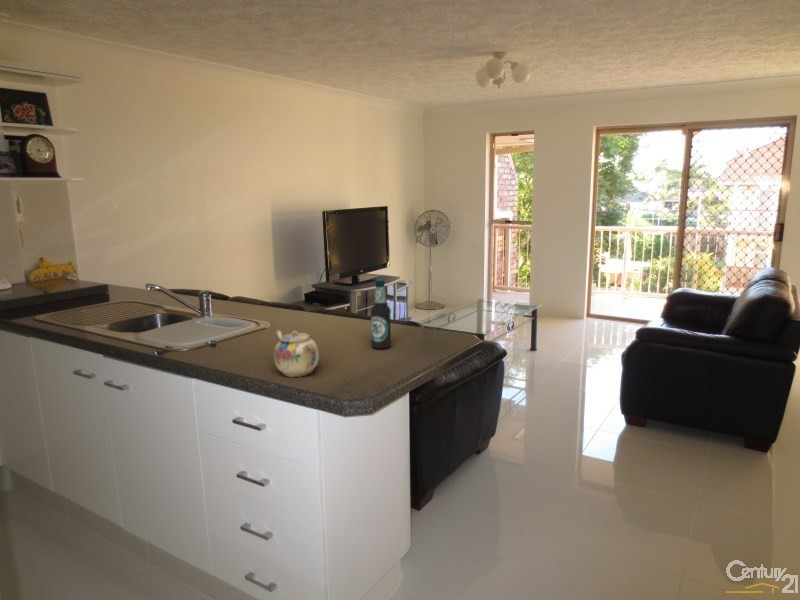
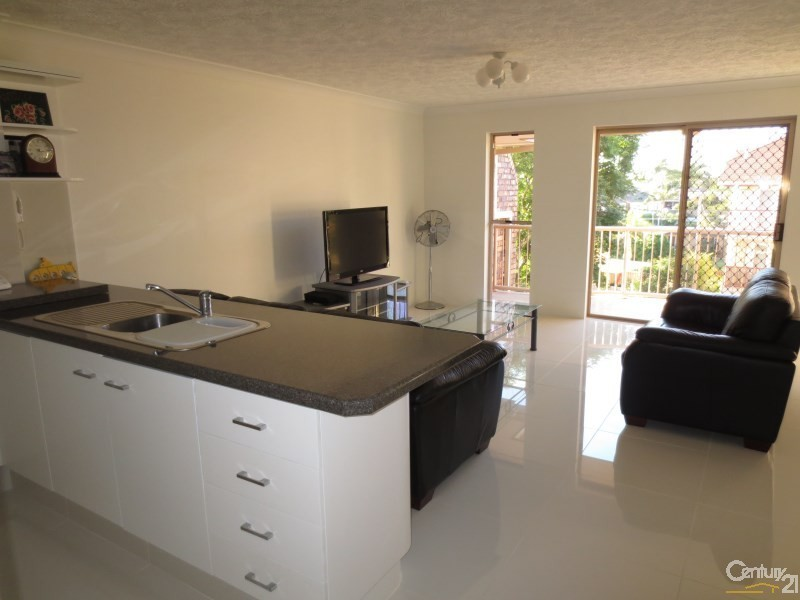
- teapot (294, 351)
- bottle (380, 313)
